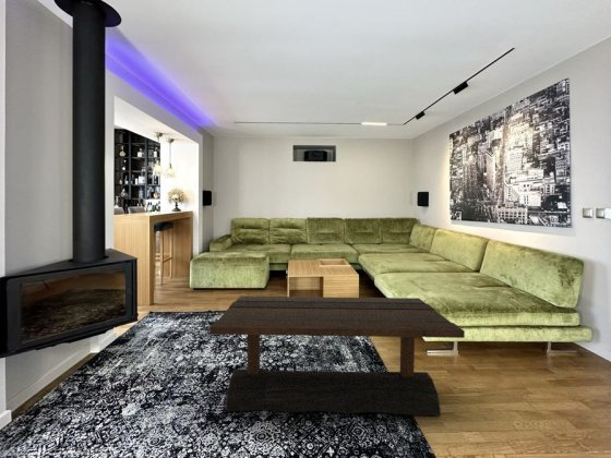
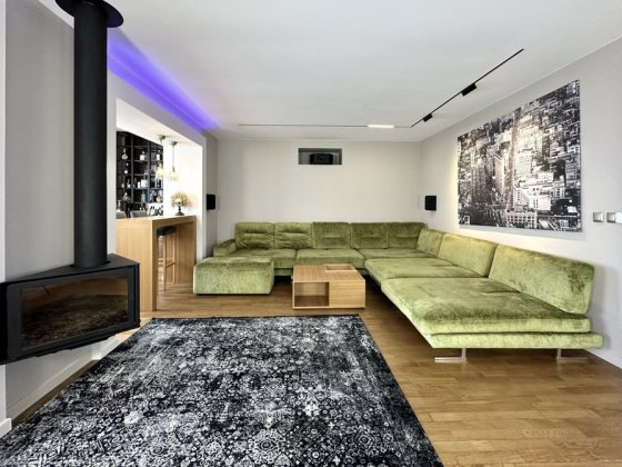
- coffee table (327, 371)
